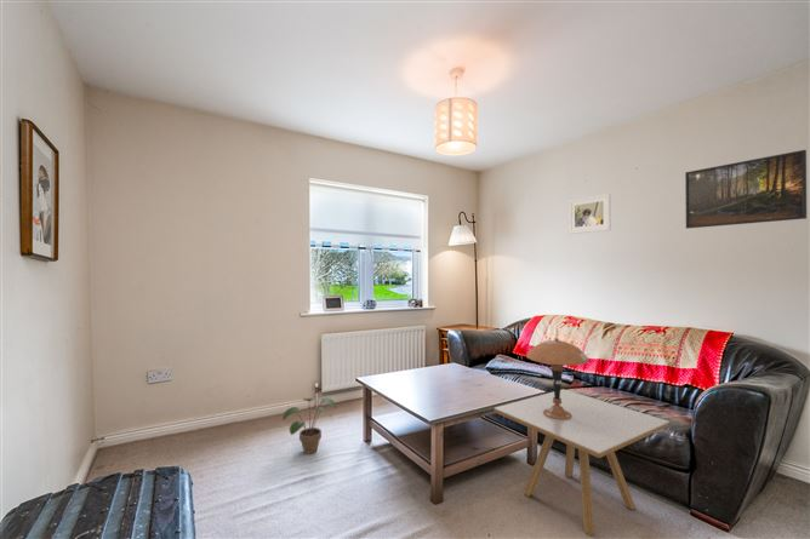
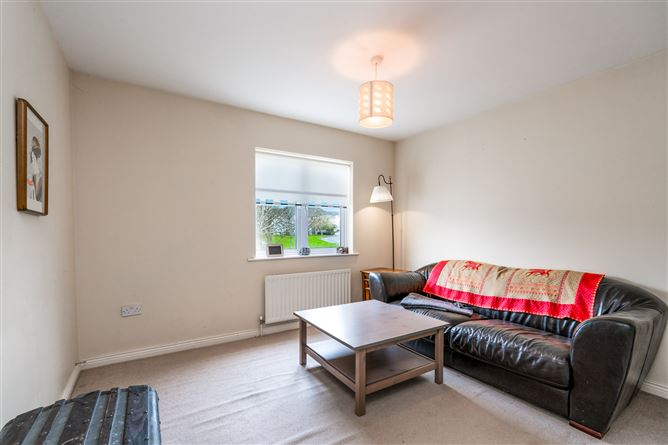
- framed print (740, 193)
- table lamp (557, 375)
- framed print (588, 214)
- side table (580, 457)
- potted plant (309, 425)
